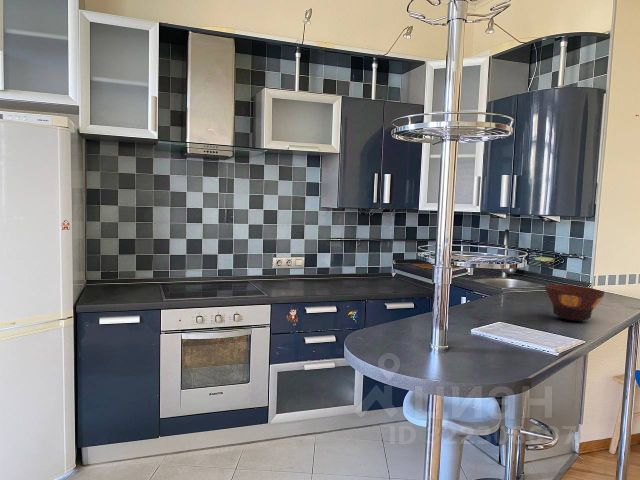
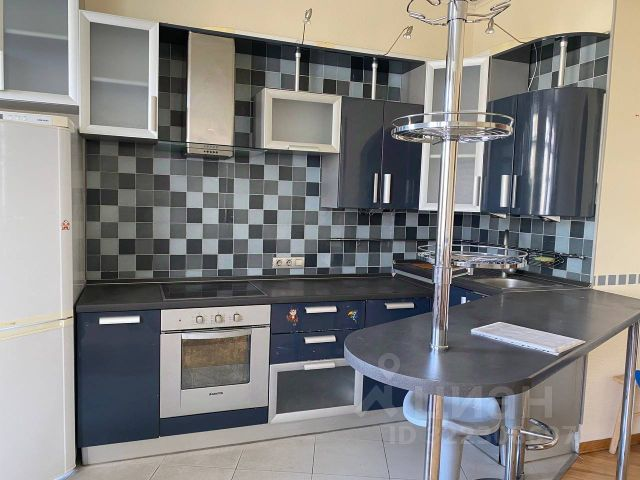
- bowl (572, 304)
